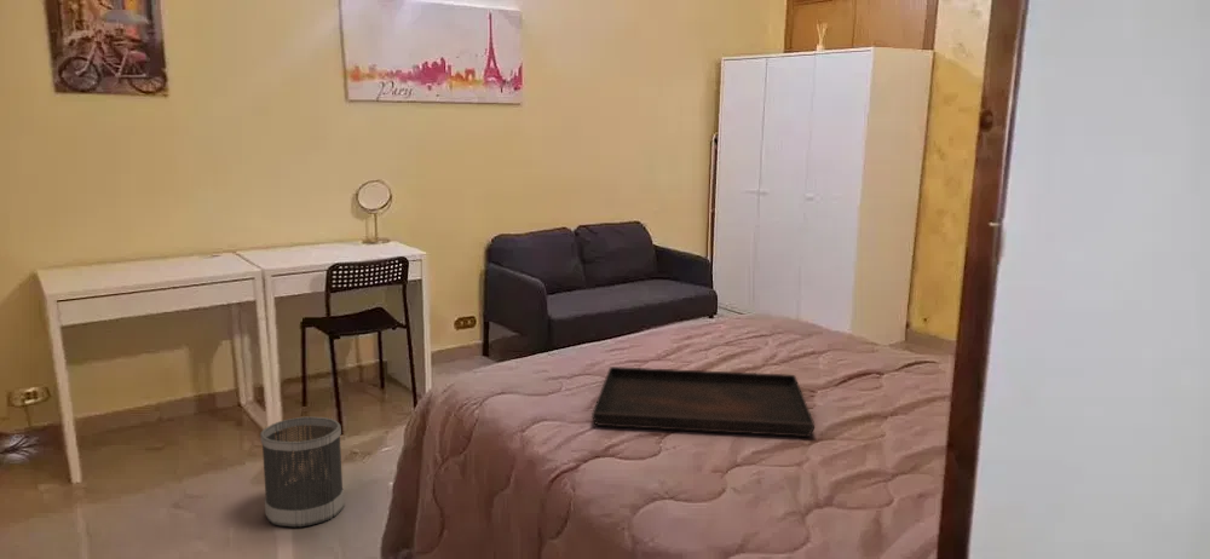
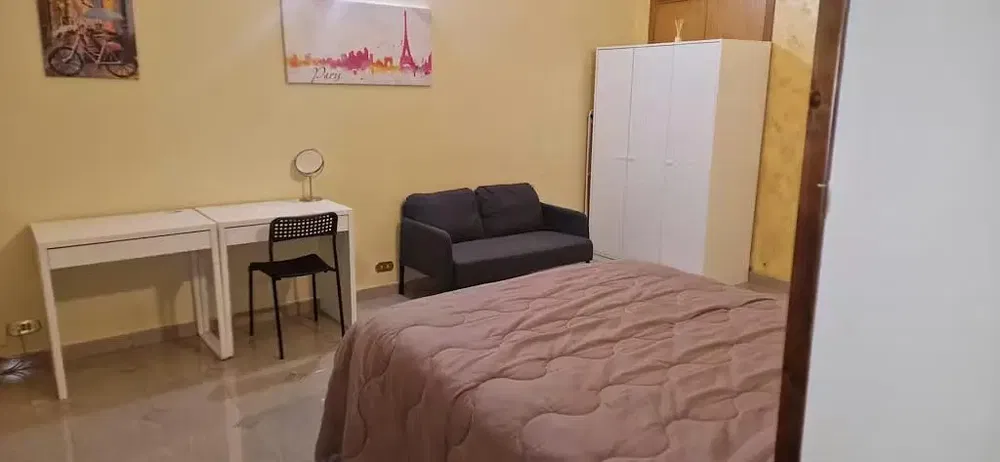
- wastebasket (302, 469)
- serving tray (701, 398)
